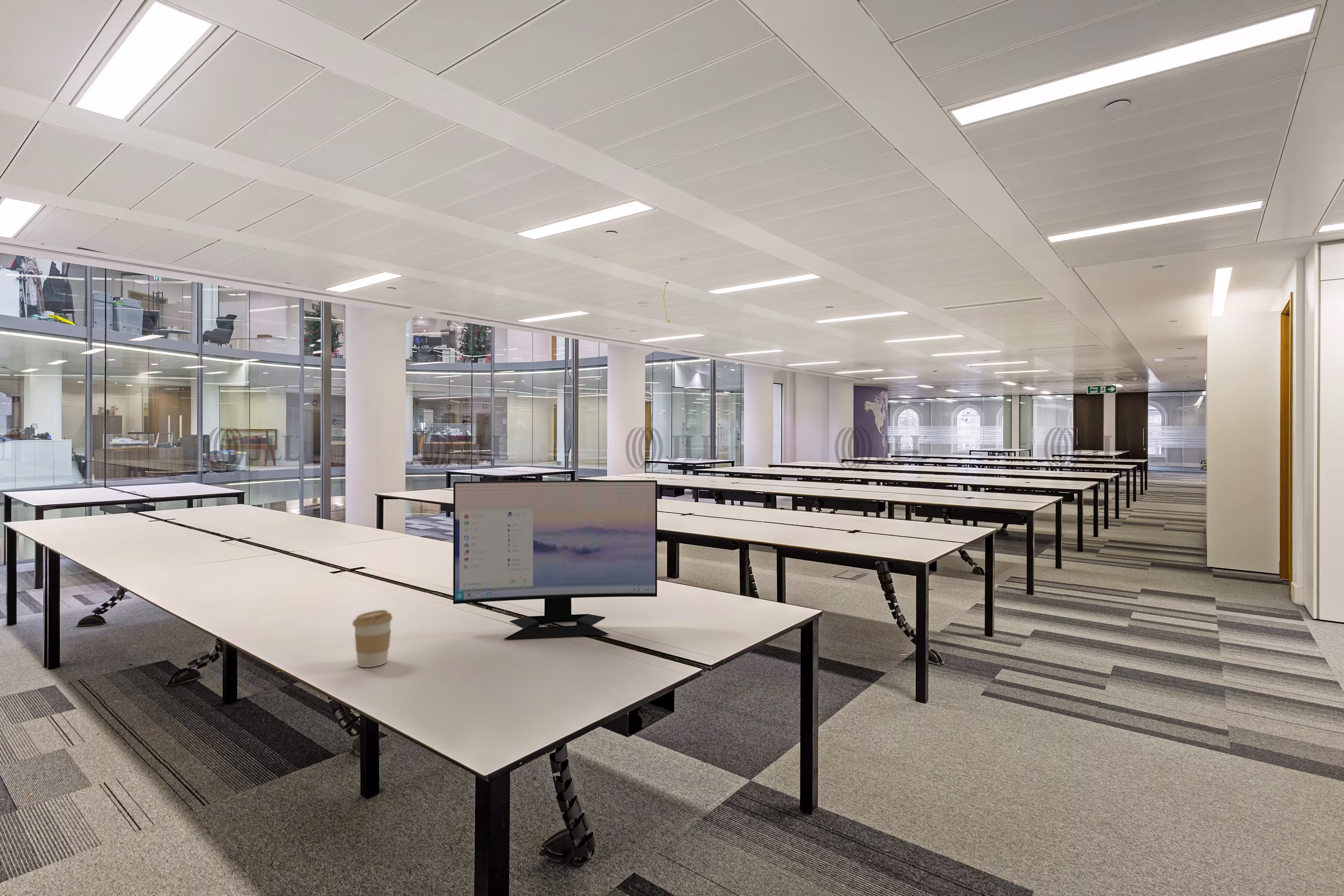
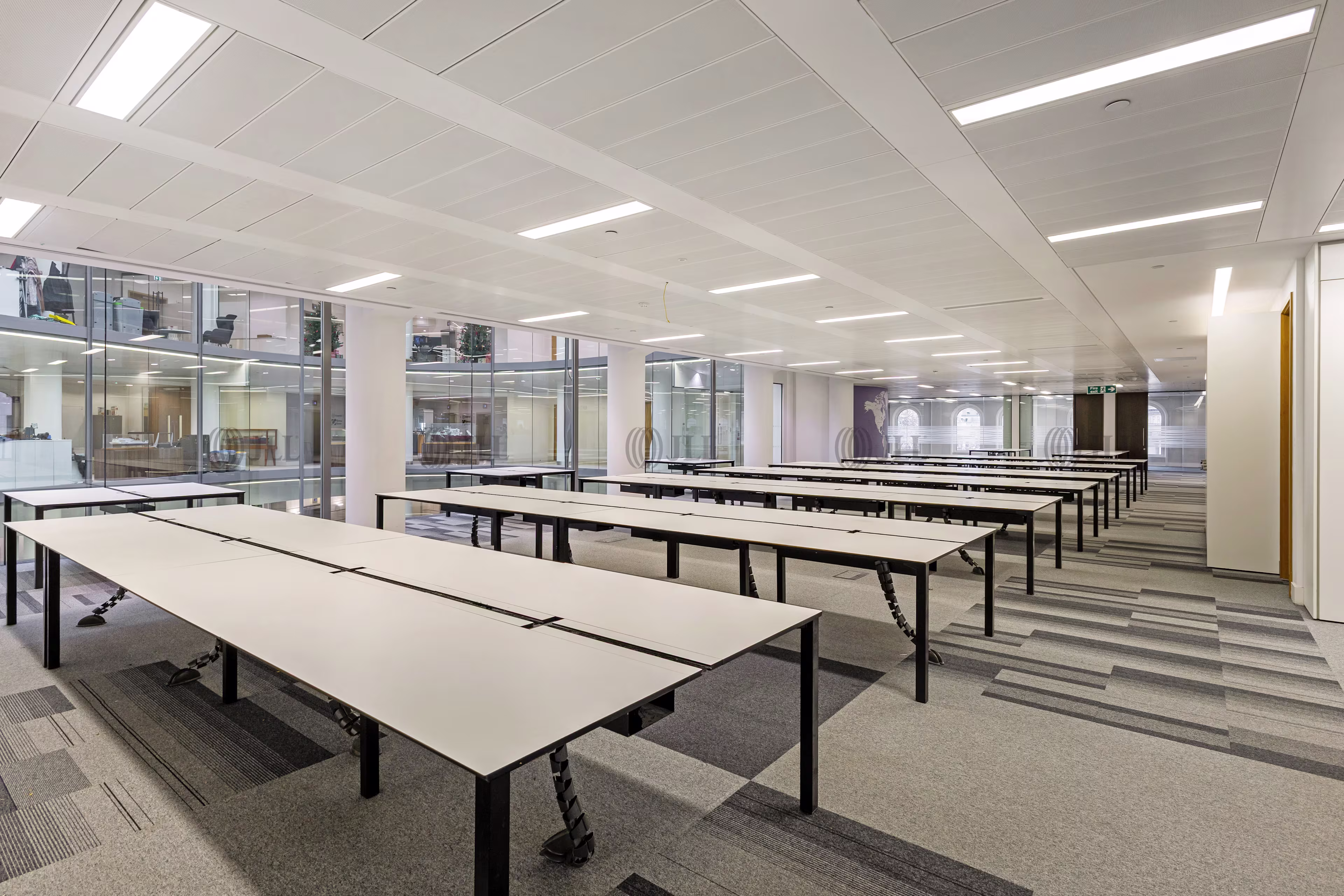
- computer monitor (558, 554)
- coffee cup (372, 637)
